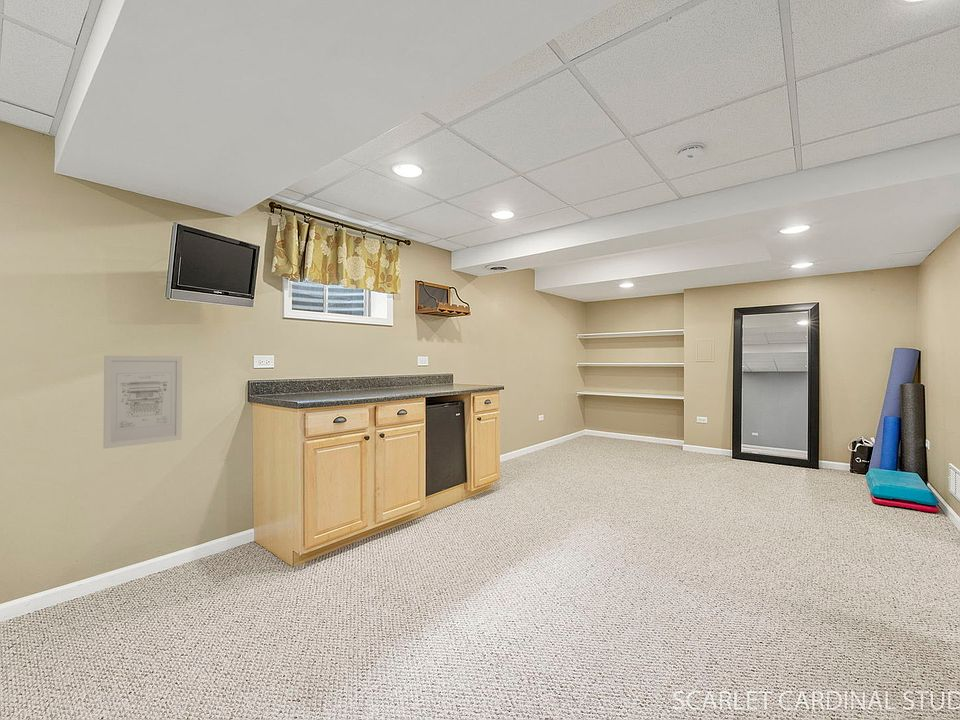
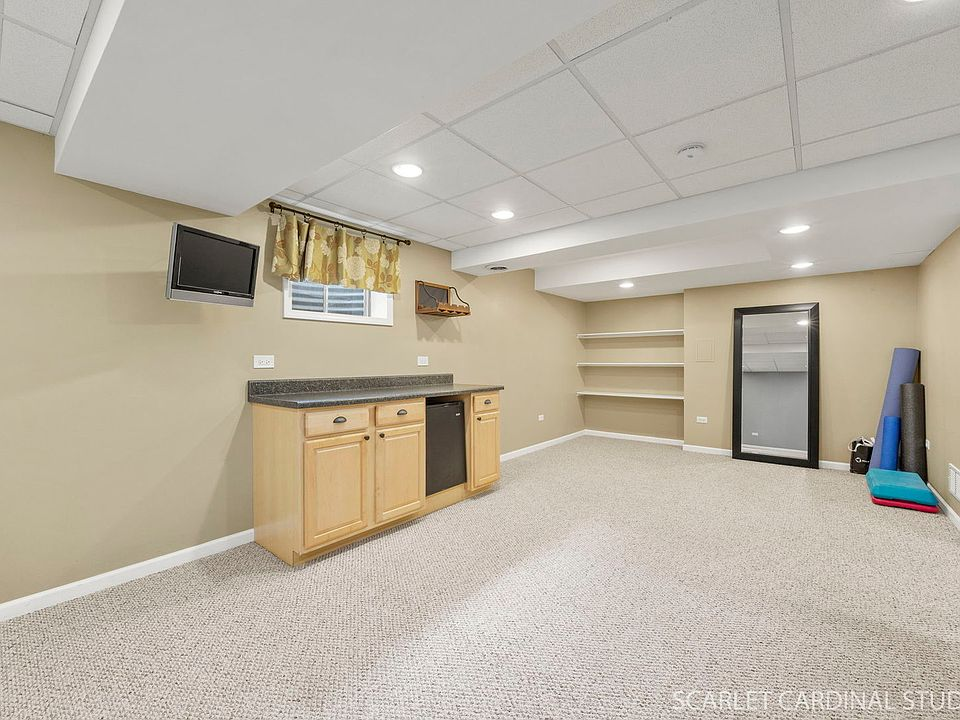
- wall art (145, 399)
